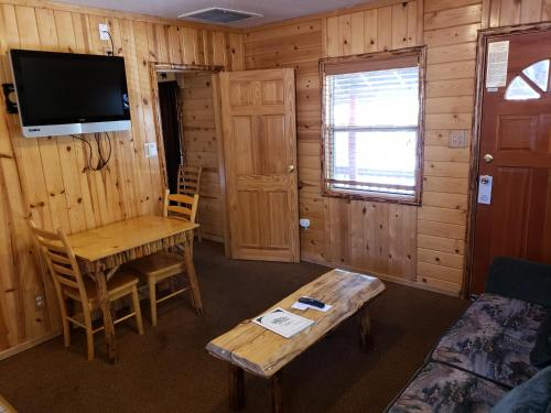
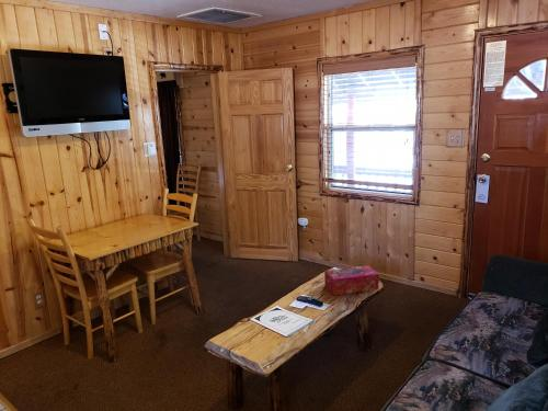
+ tissue box (351, 279)
